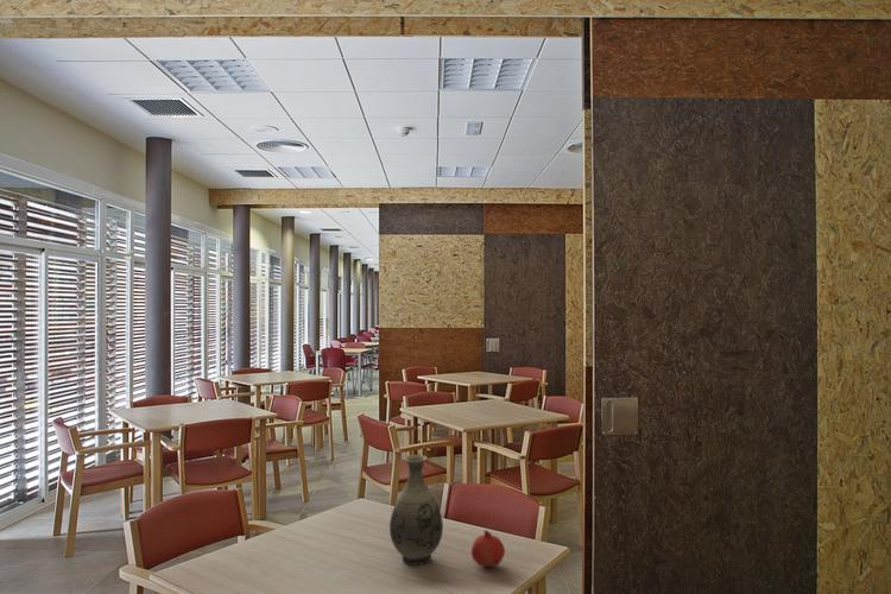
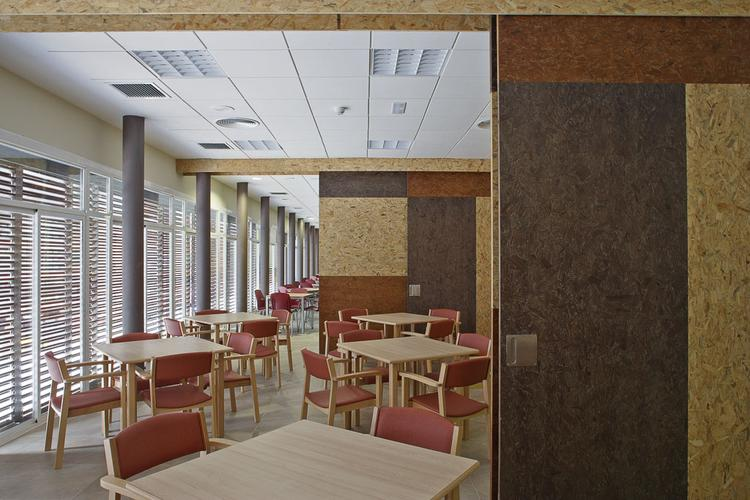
- vase (416, 507)
- fruit (487, 548)
